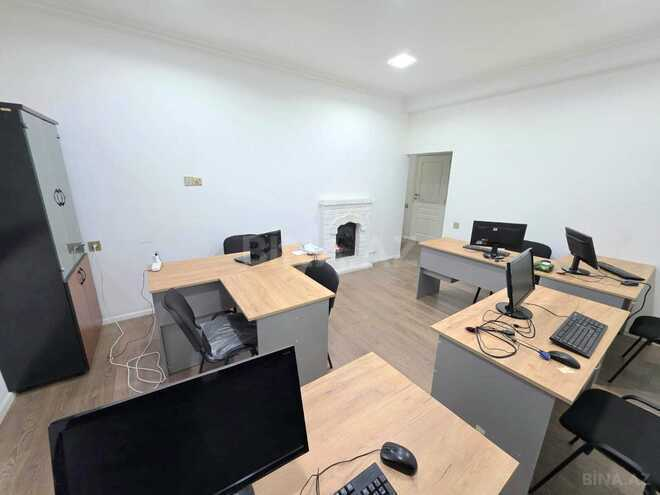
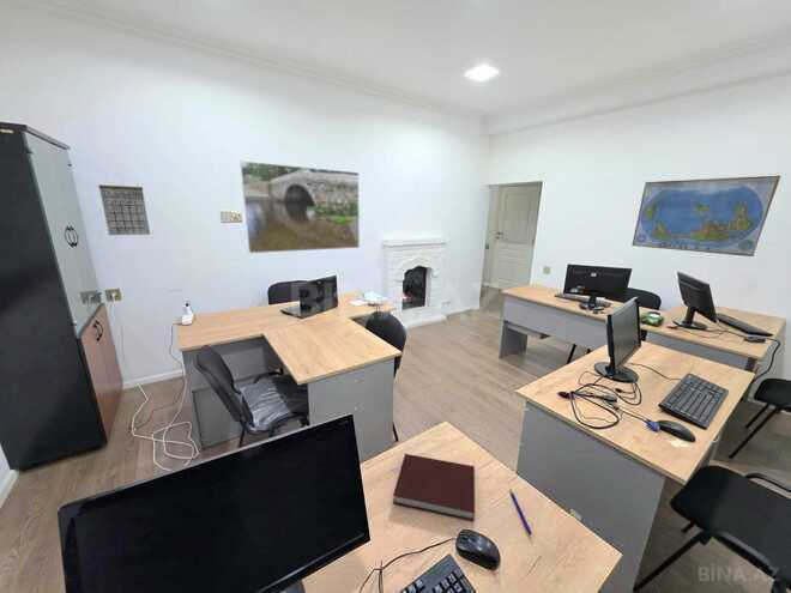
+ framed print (307, 210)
+ notebook (435, 483)
+ calendar (125, 205)
+ world map (695, 216)
+ pen (519, 510)
